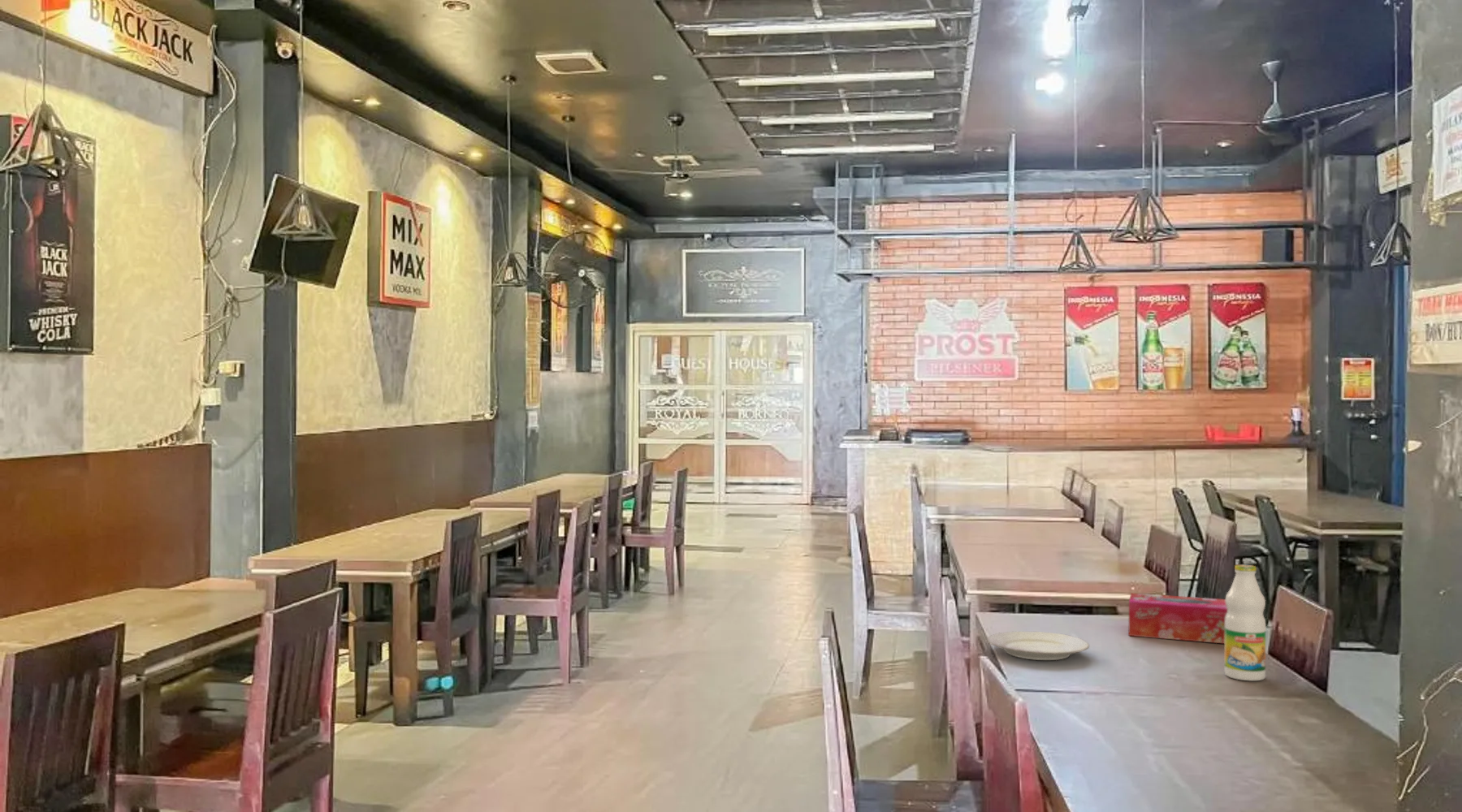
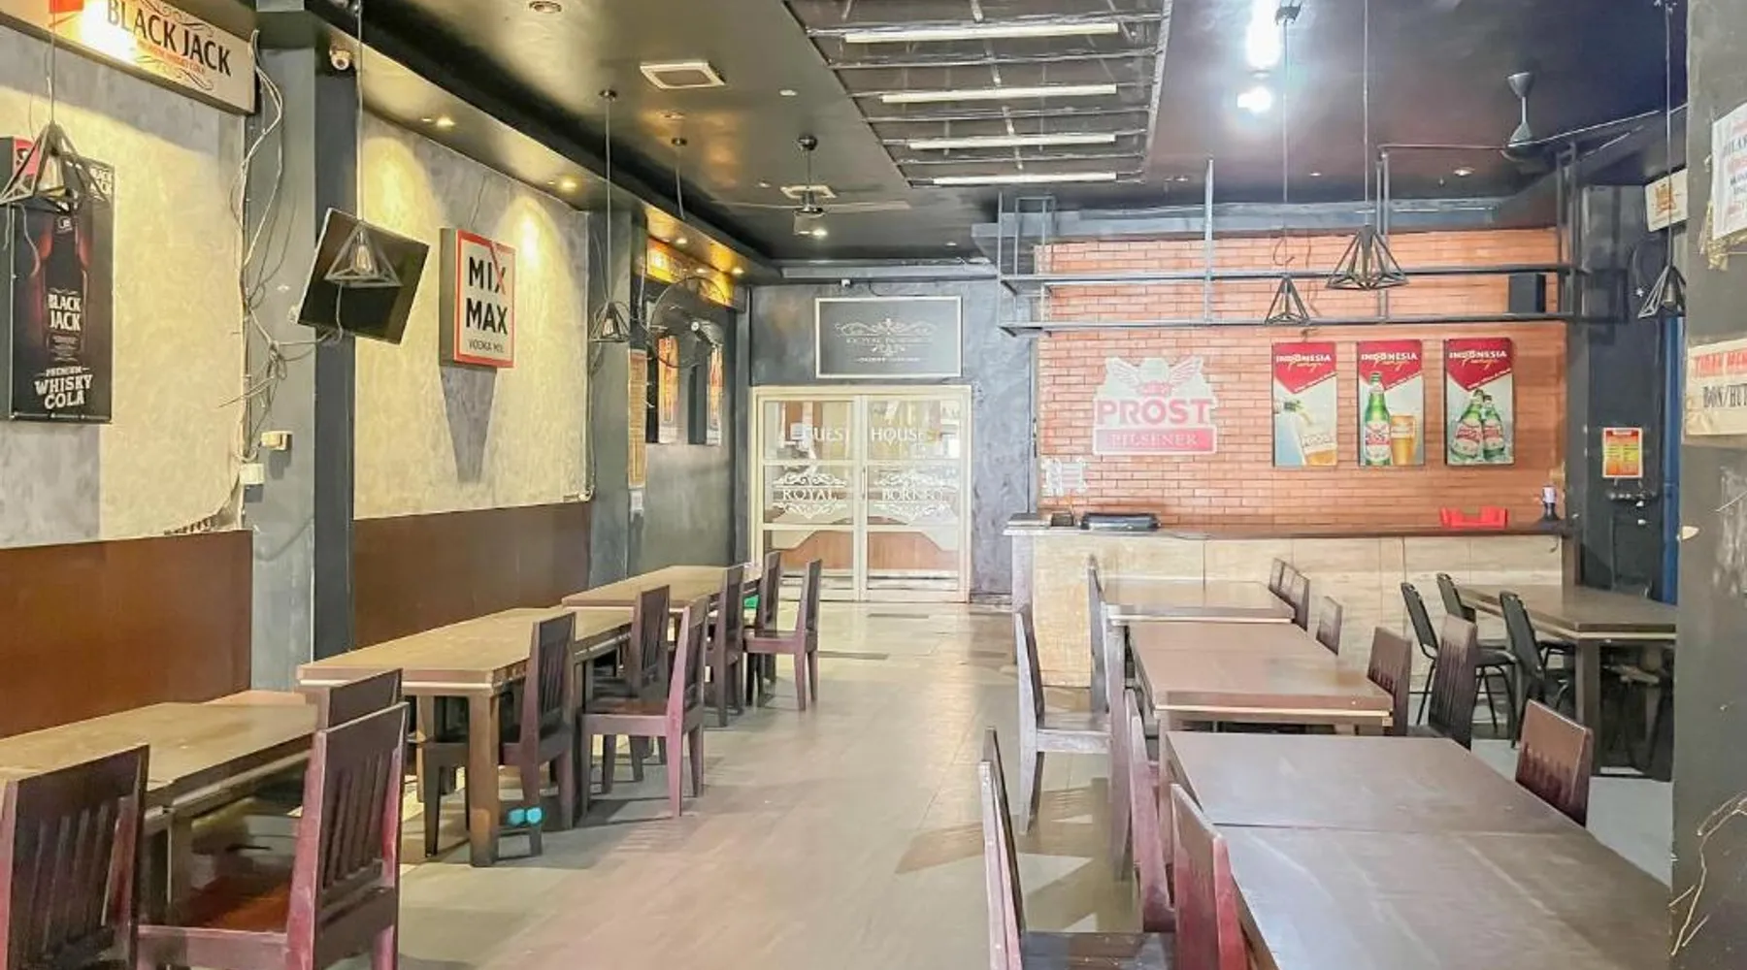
- plate (1037, 646)
- bottle (1244, 621)
- tissue box (1182, 617)
